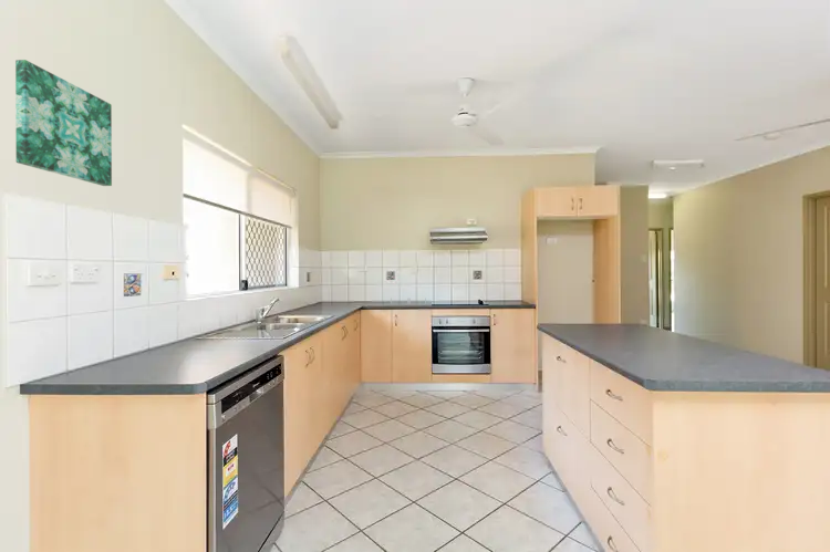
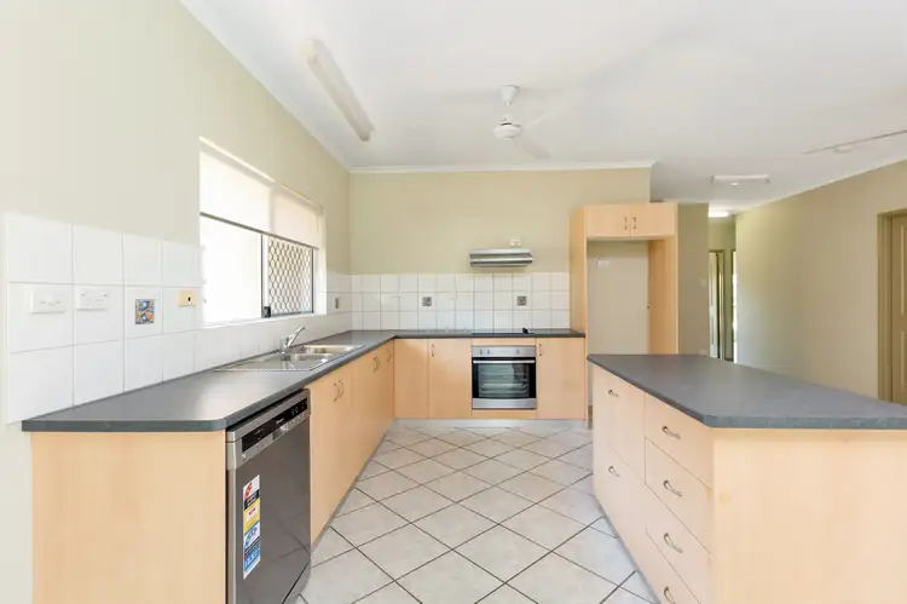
- wall art (69, 129)
